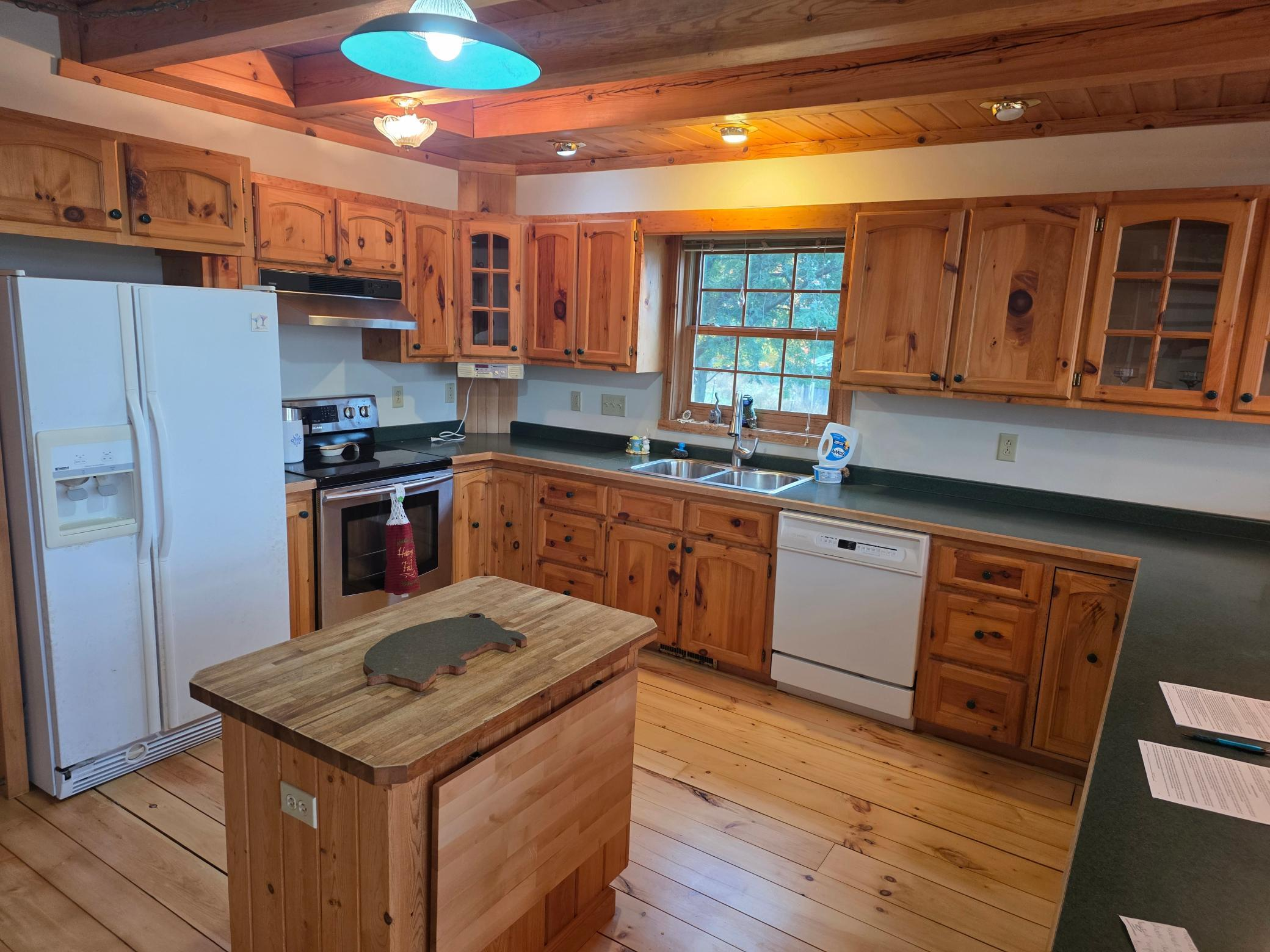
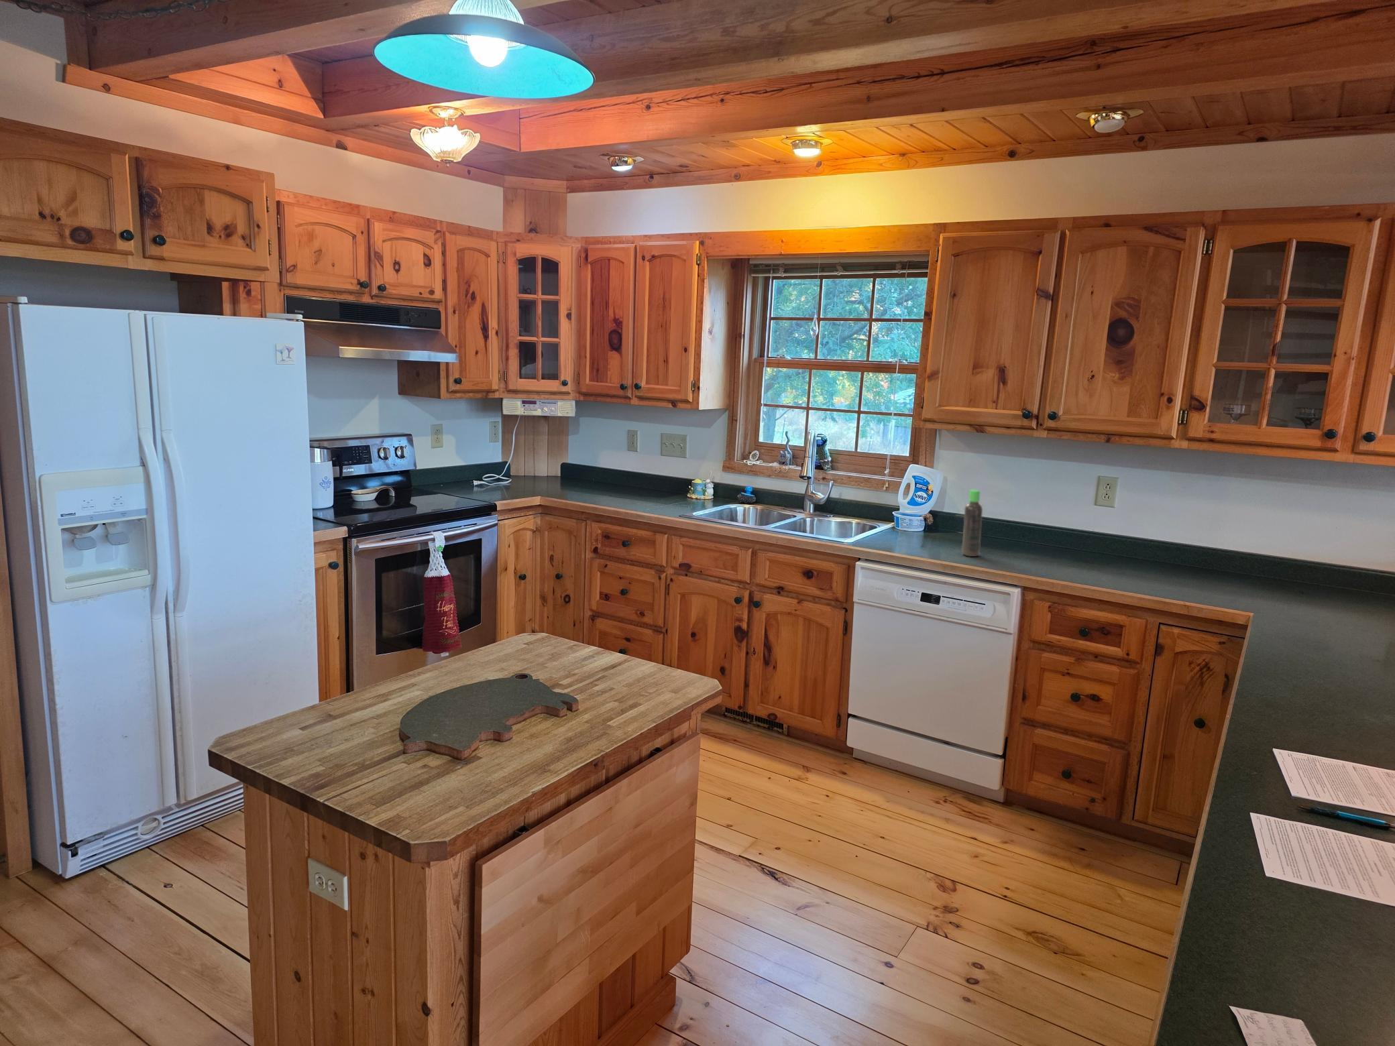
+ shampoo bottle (972, 522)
